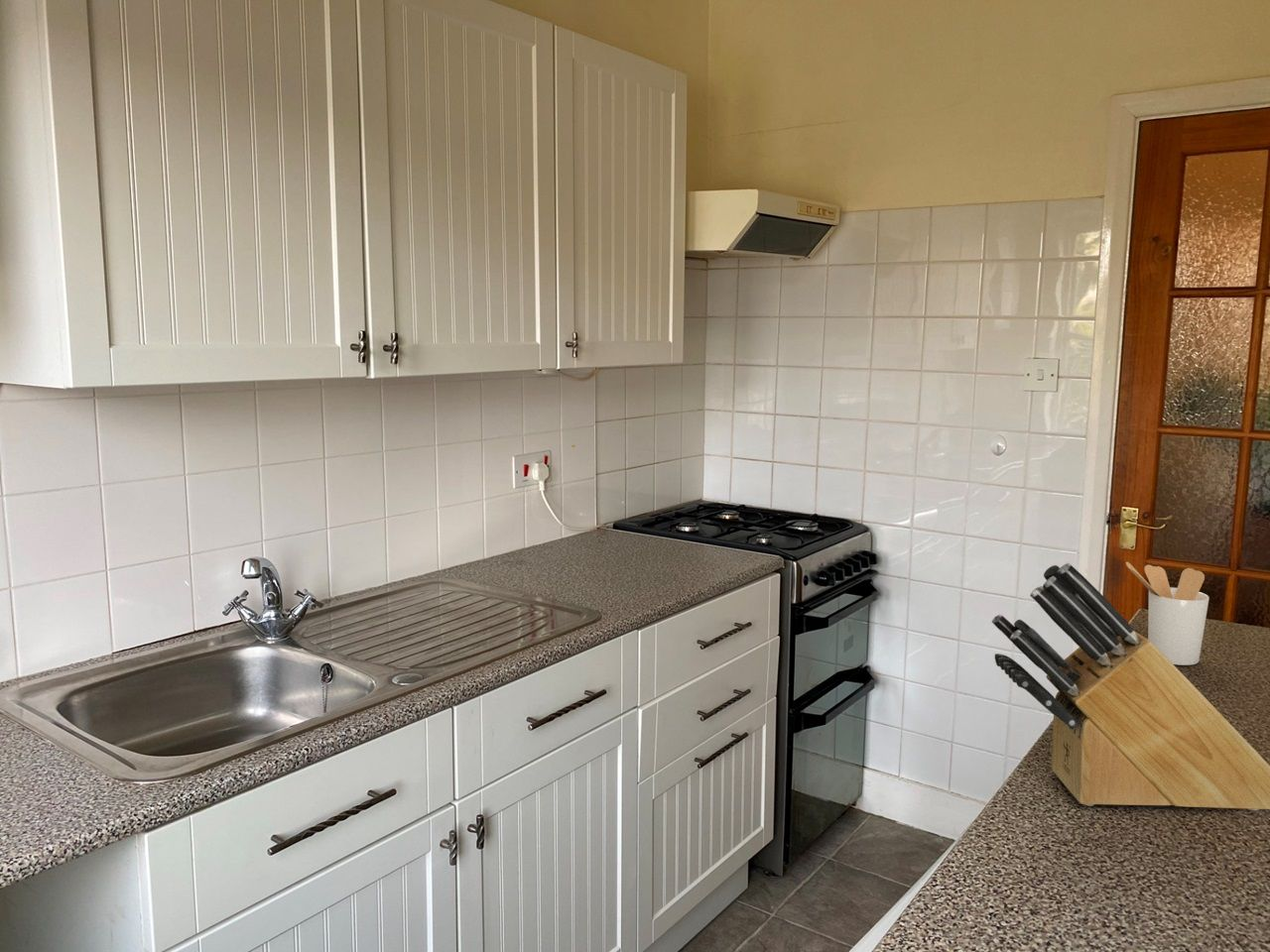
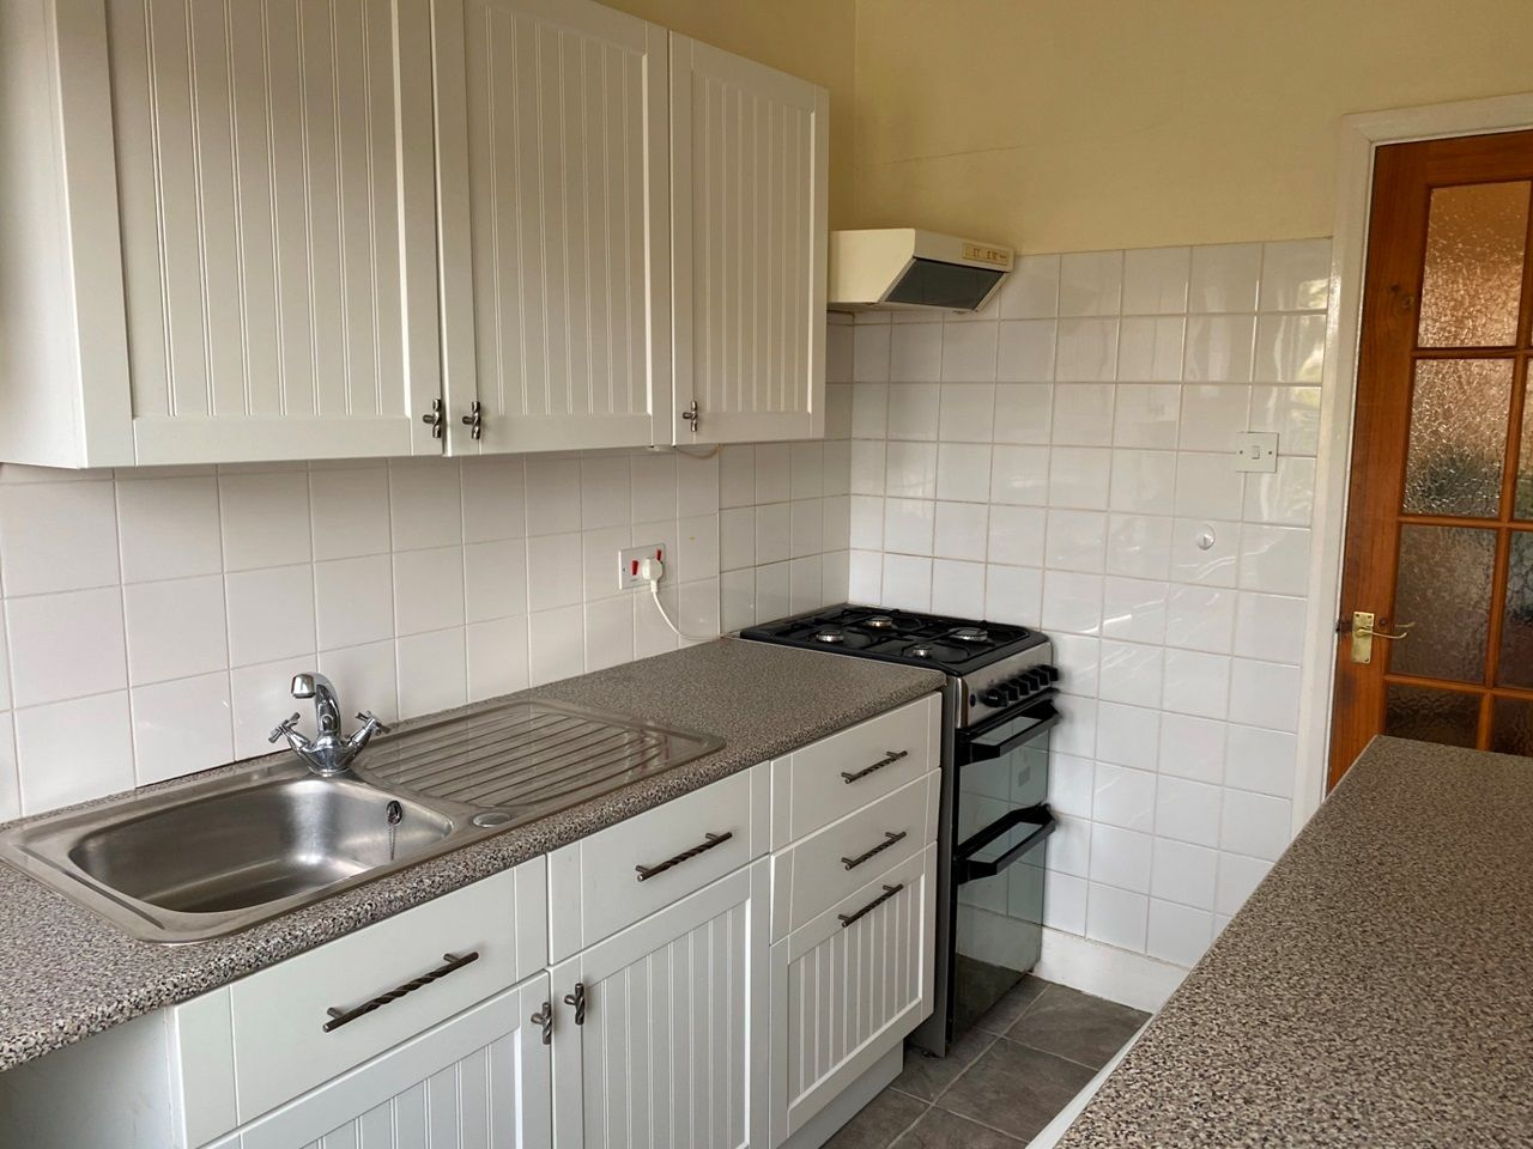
- utensil holder (1162, 610)
- knife block (1136, 677)
